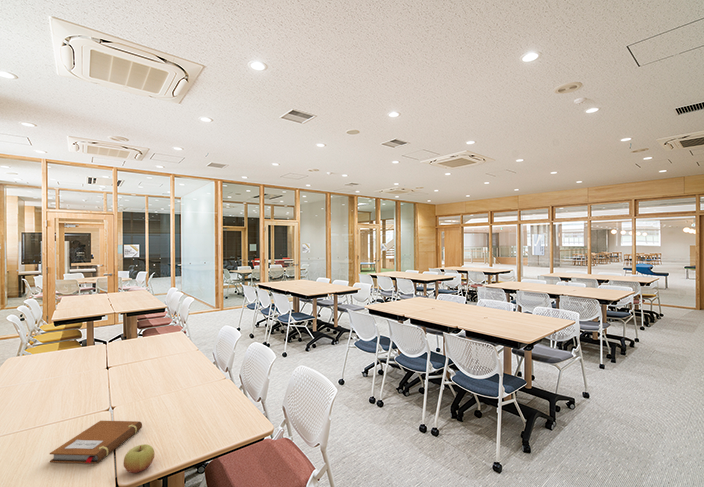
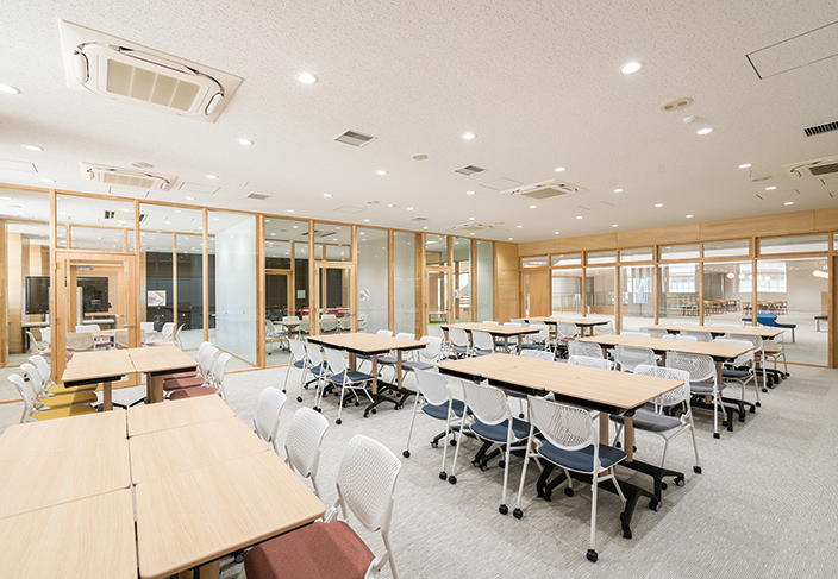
- apple (139, 457)
- notebook (98, 440)
